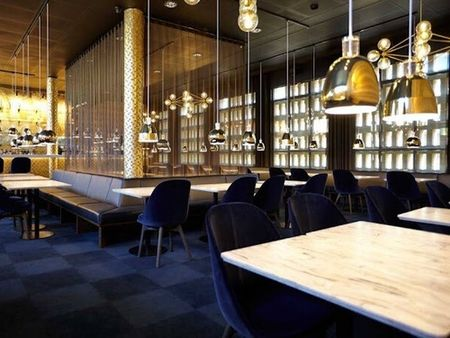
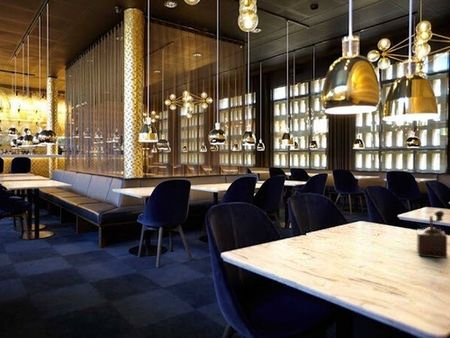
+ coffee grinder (431, 232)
